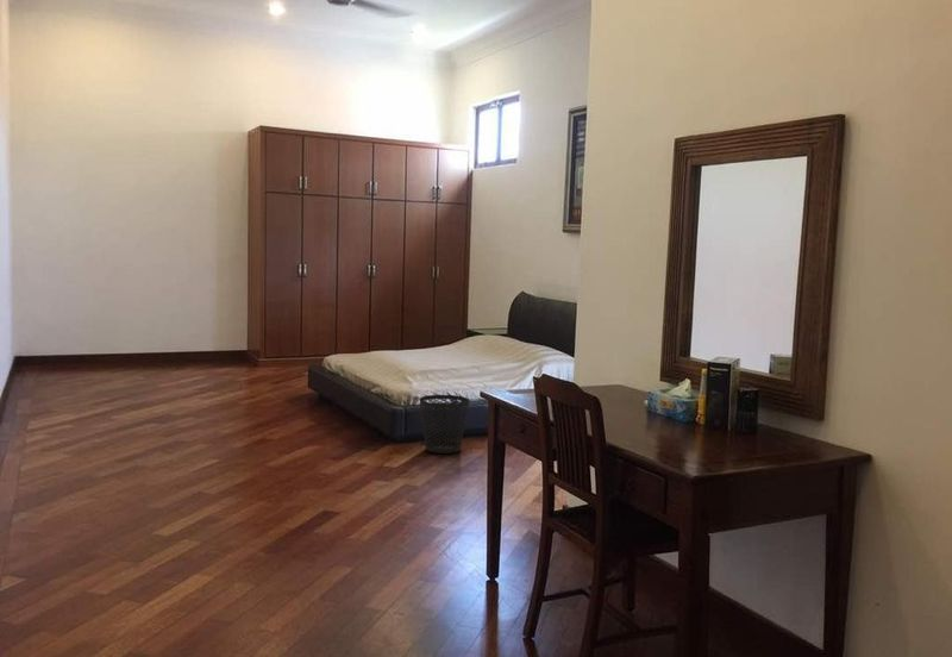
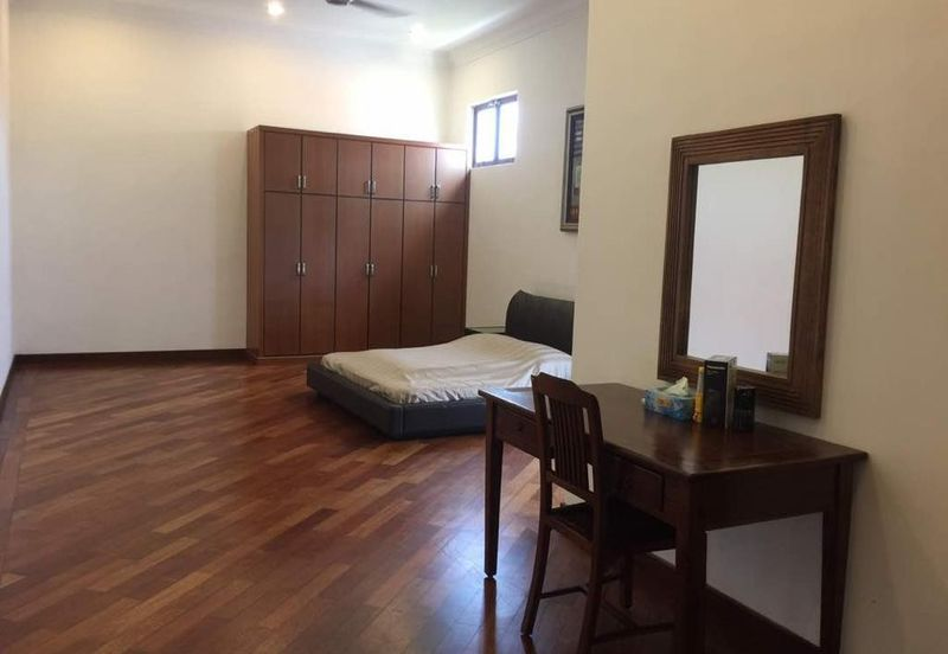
- wastebasket (443, 424)
